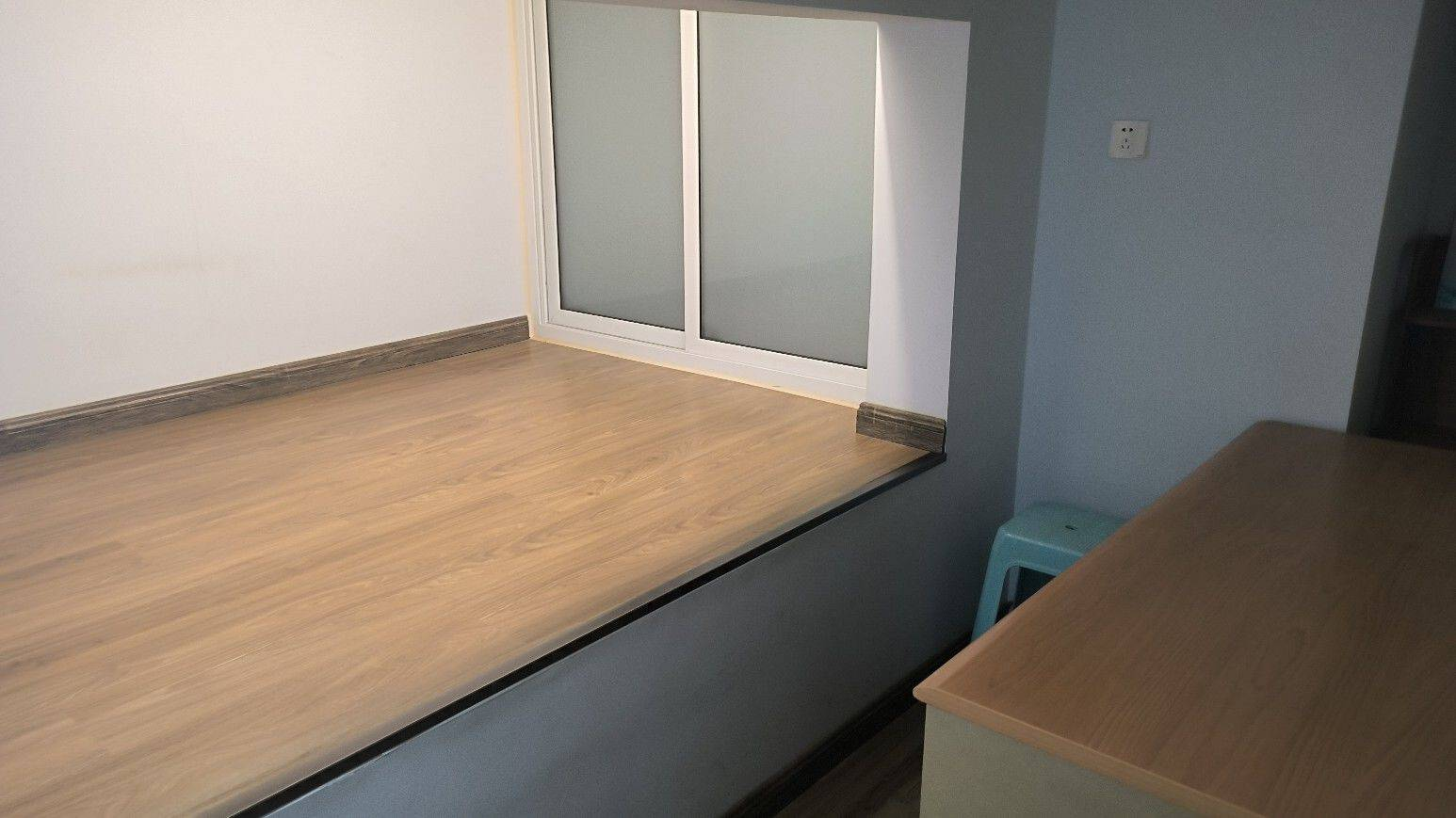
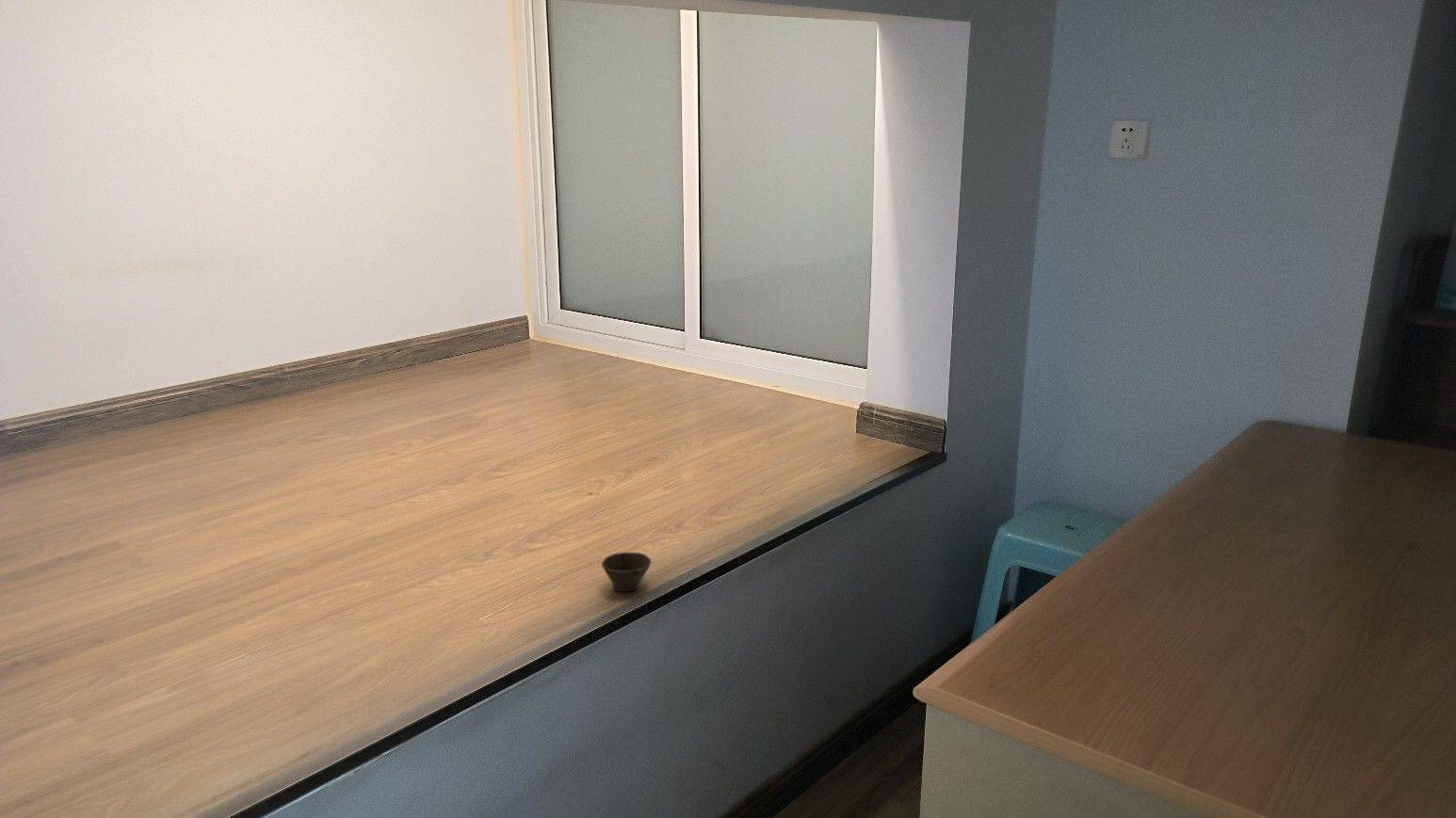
+ cup (629, 572)
